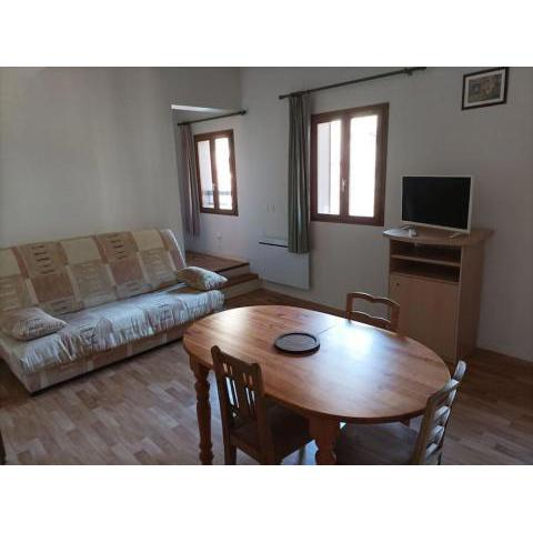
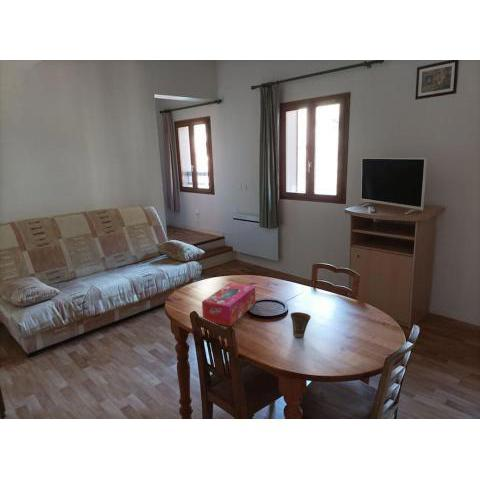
+ cup (300, 324)
+ tissue box (230, 302)
